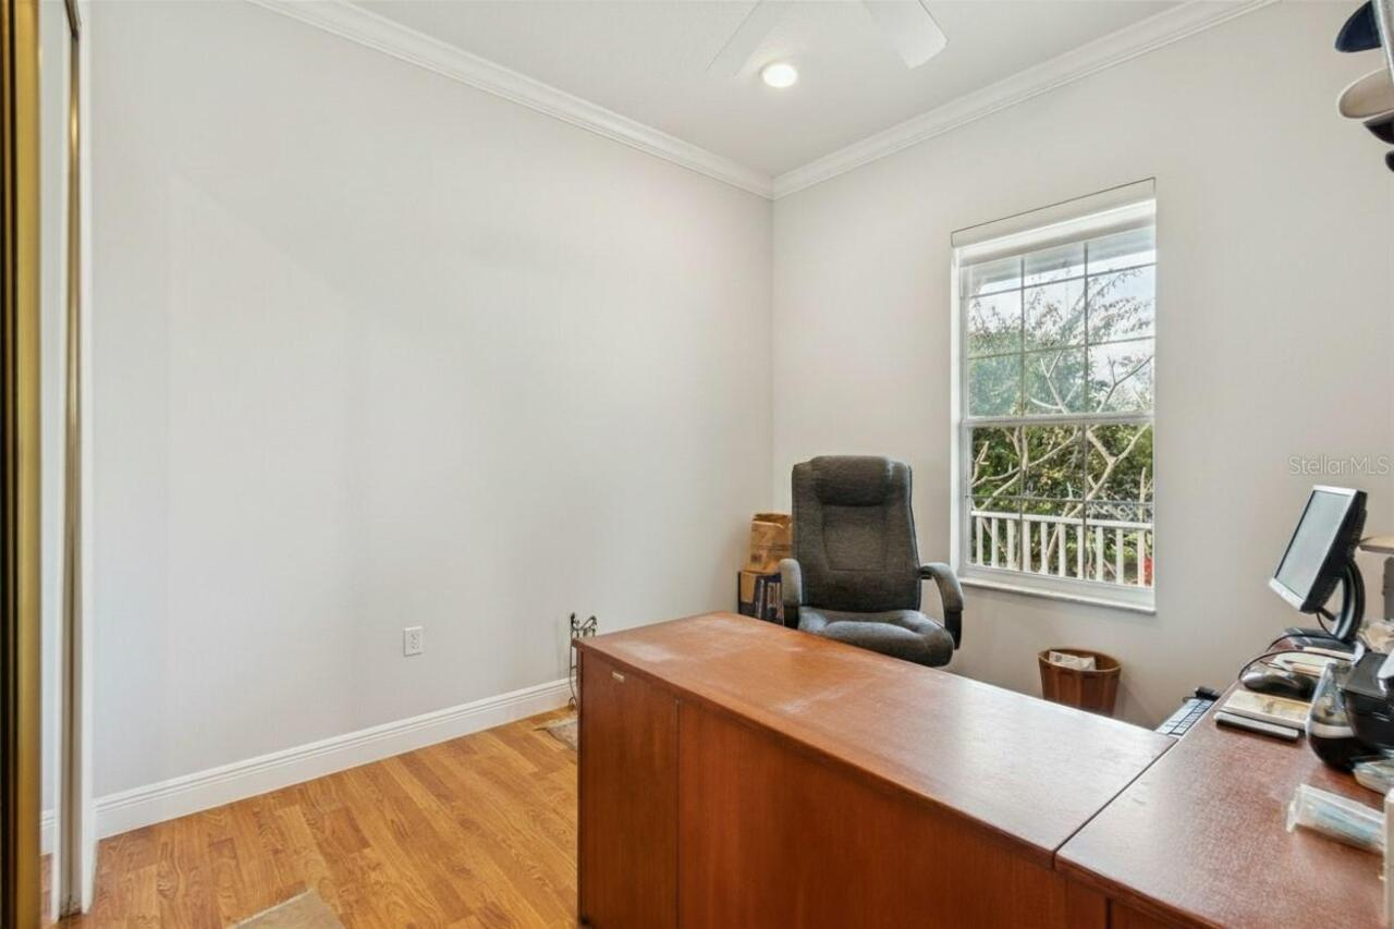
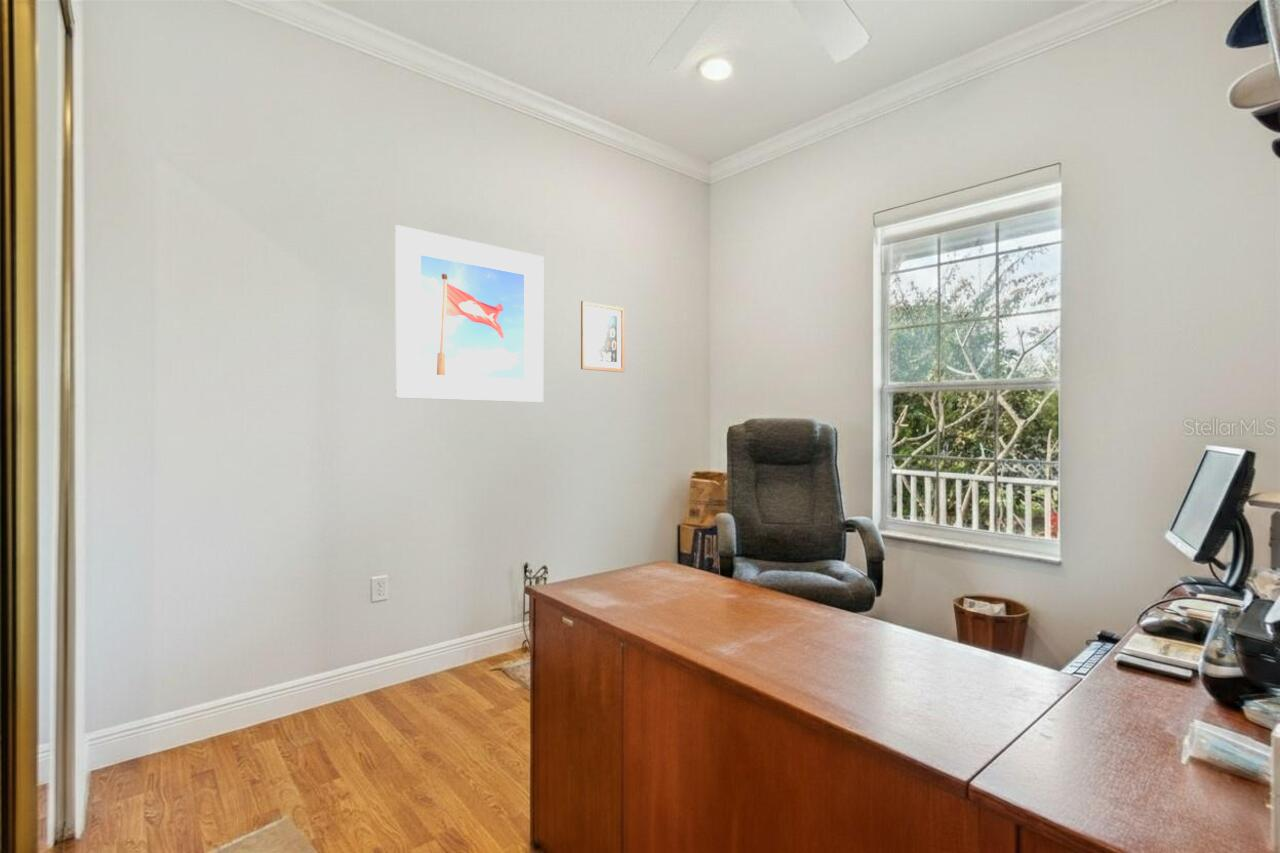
+ wall art (603, 337)
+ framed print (475, 321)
